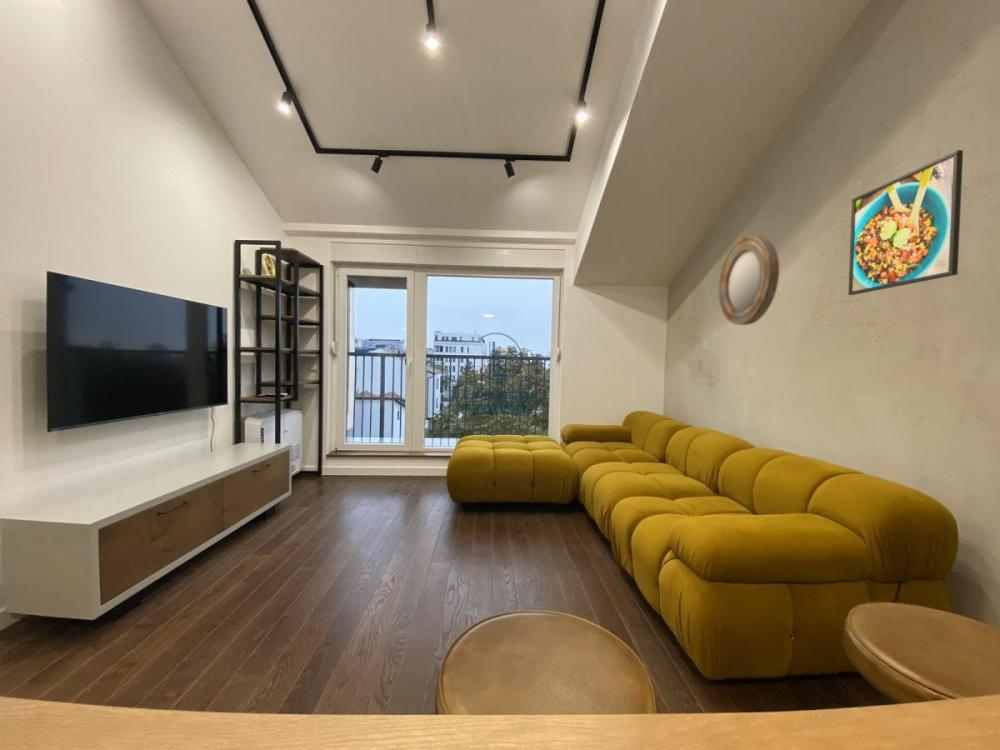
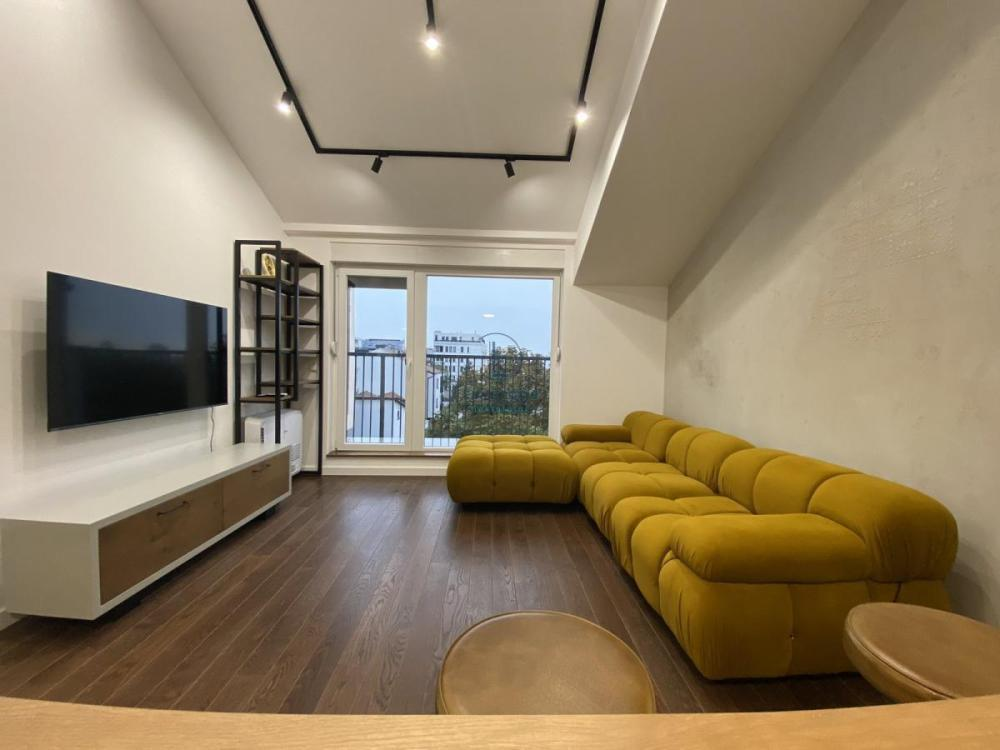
- home mirror (745, 281)
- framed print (898, 232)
